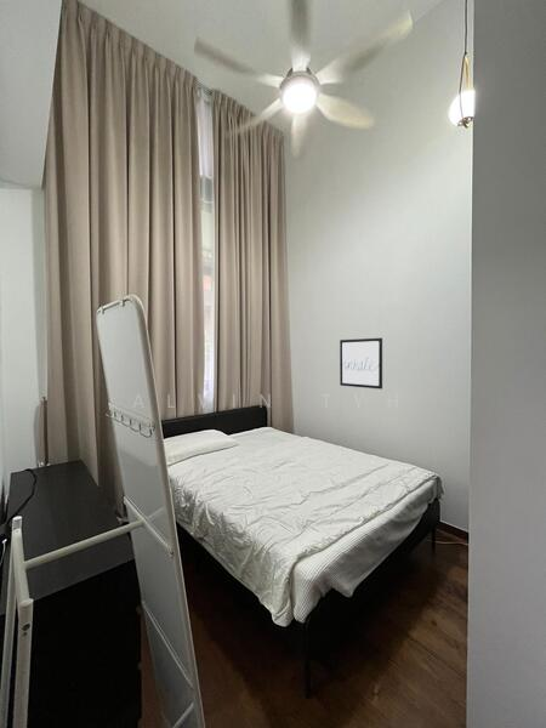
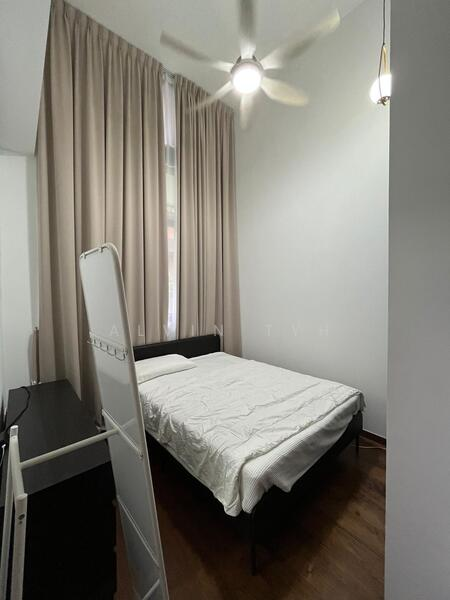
- wall art (359, 363)
